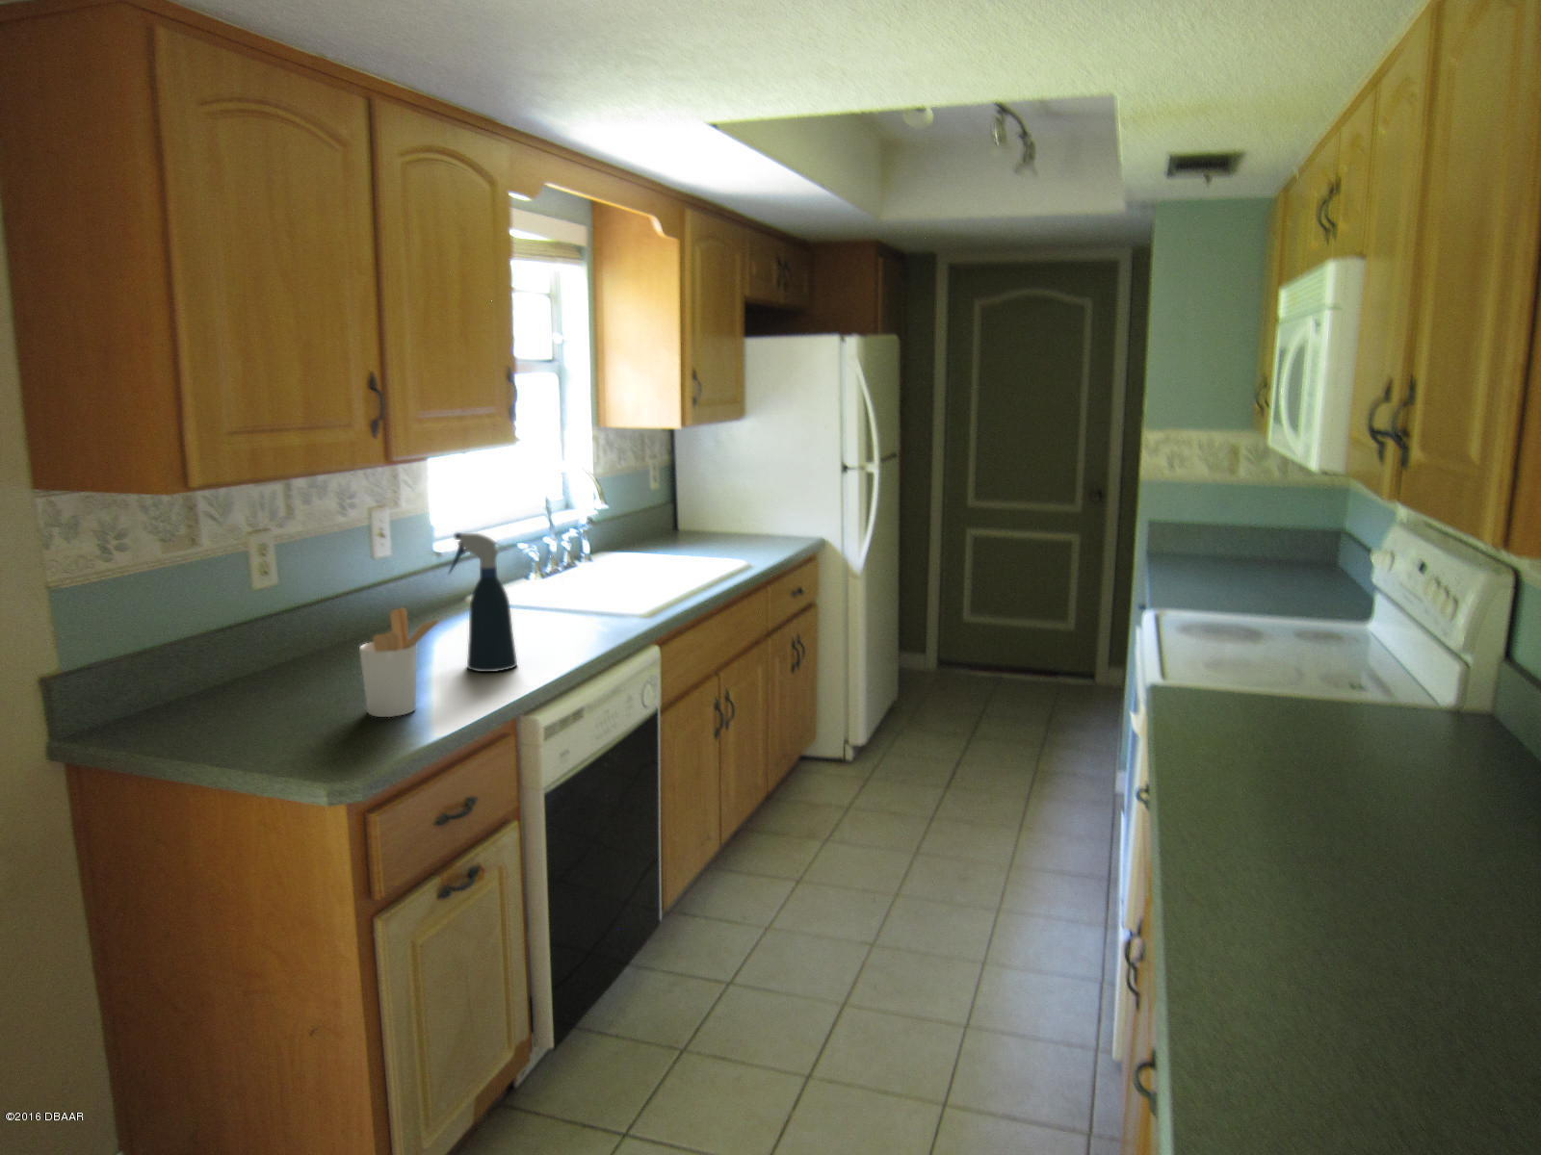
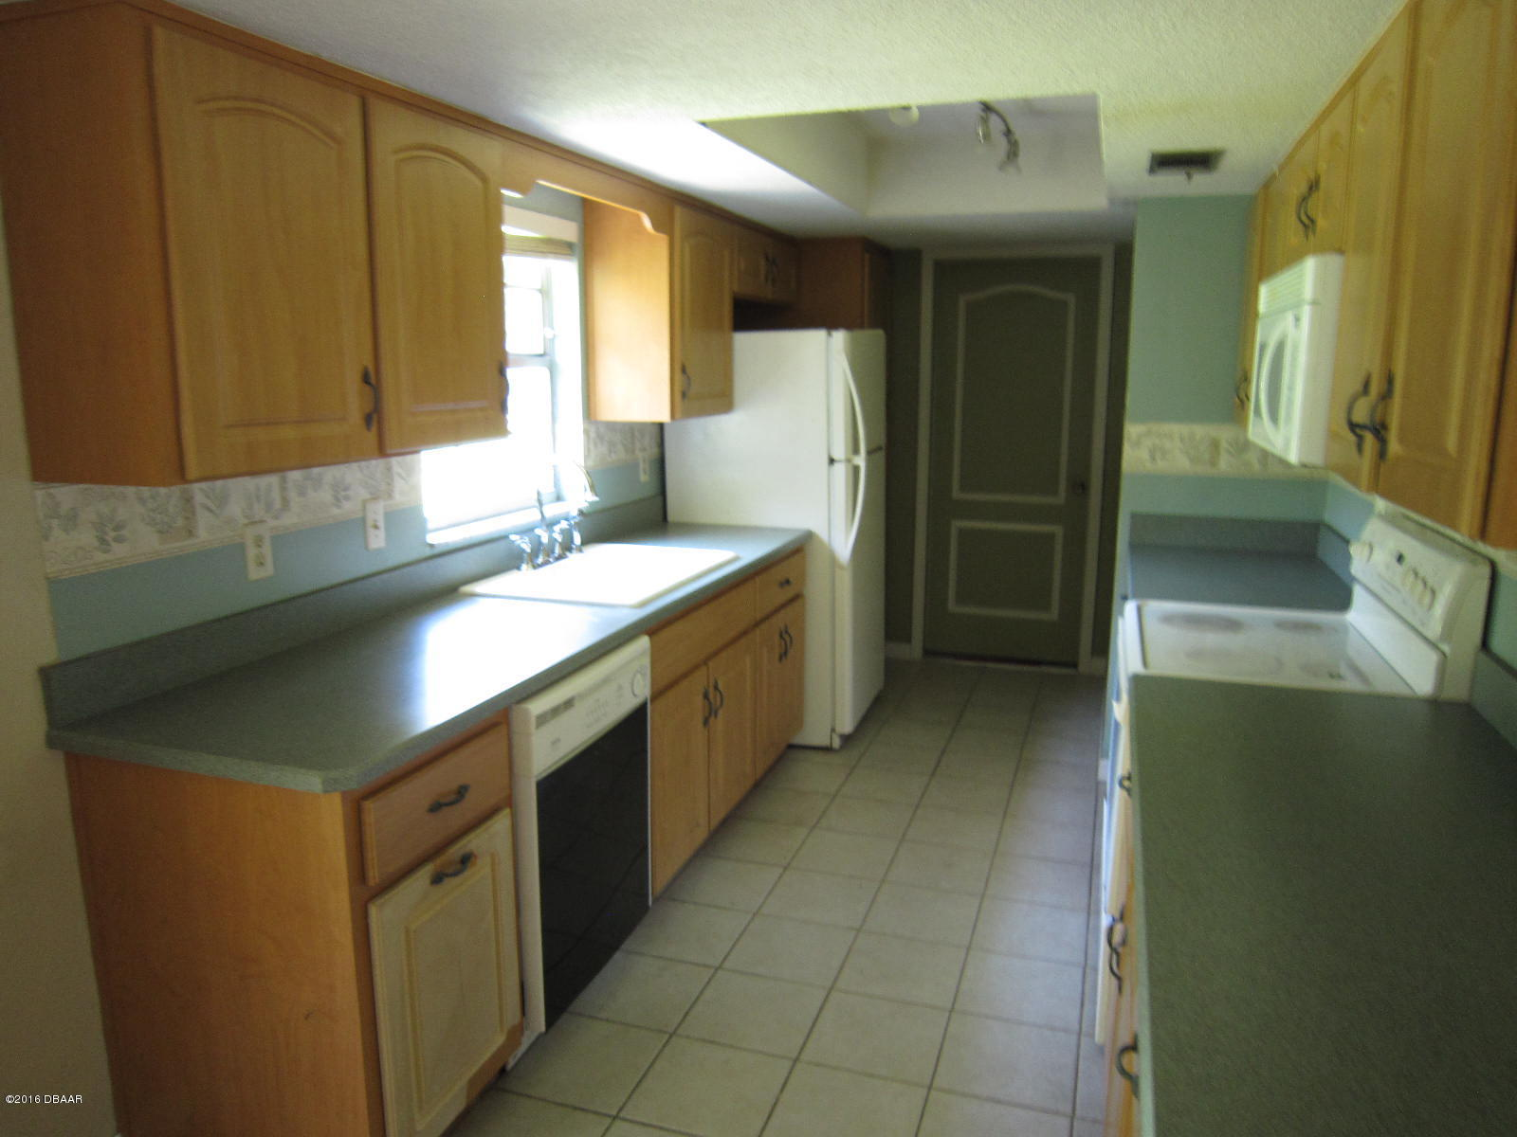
- spray bottle (485, 599)
- utensil holder (403, 662)
